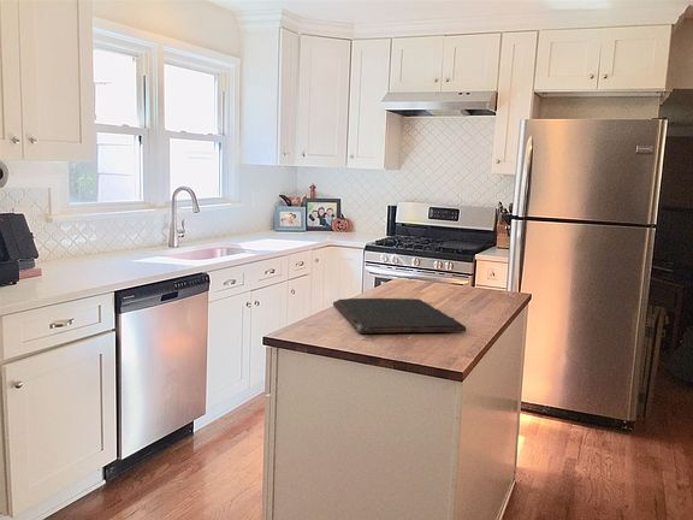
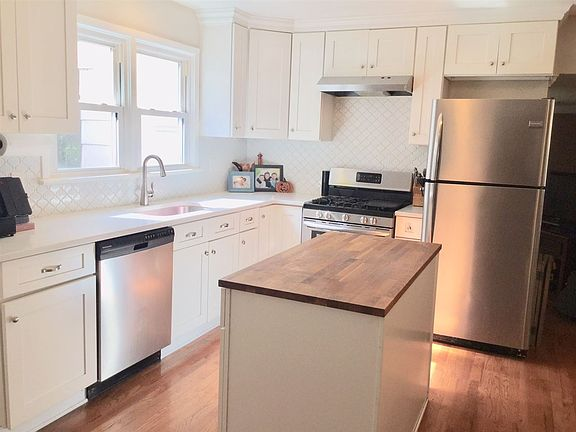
- cutting board (393, 313)
